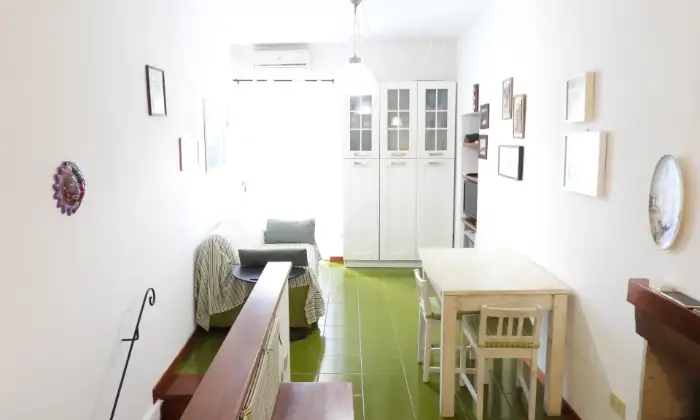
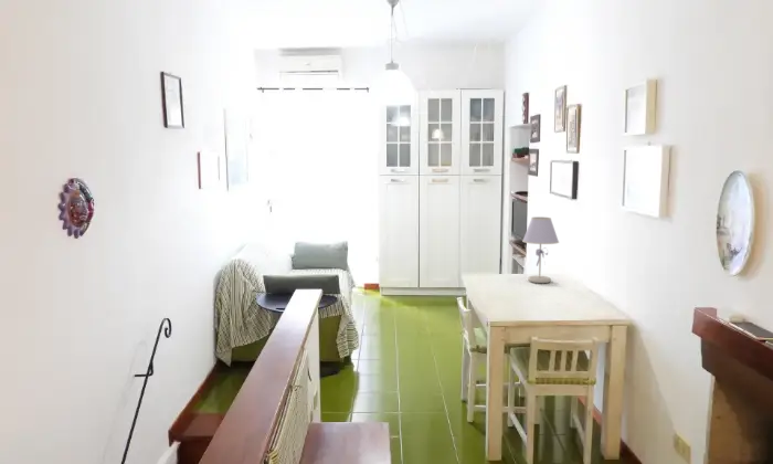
+ table lamp (540, 250)
